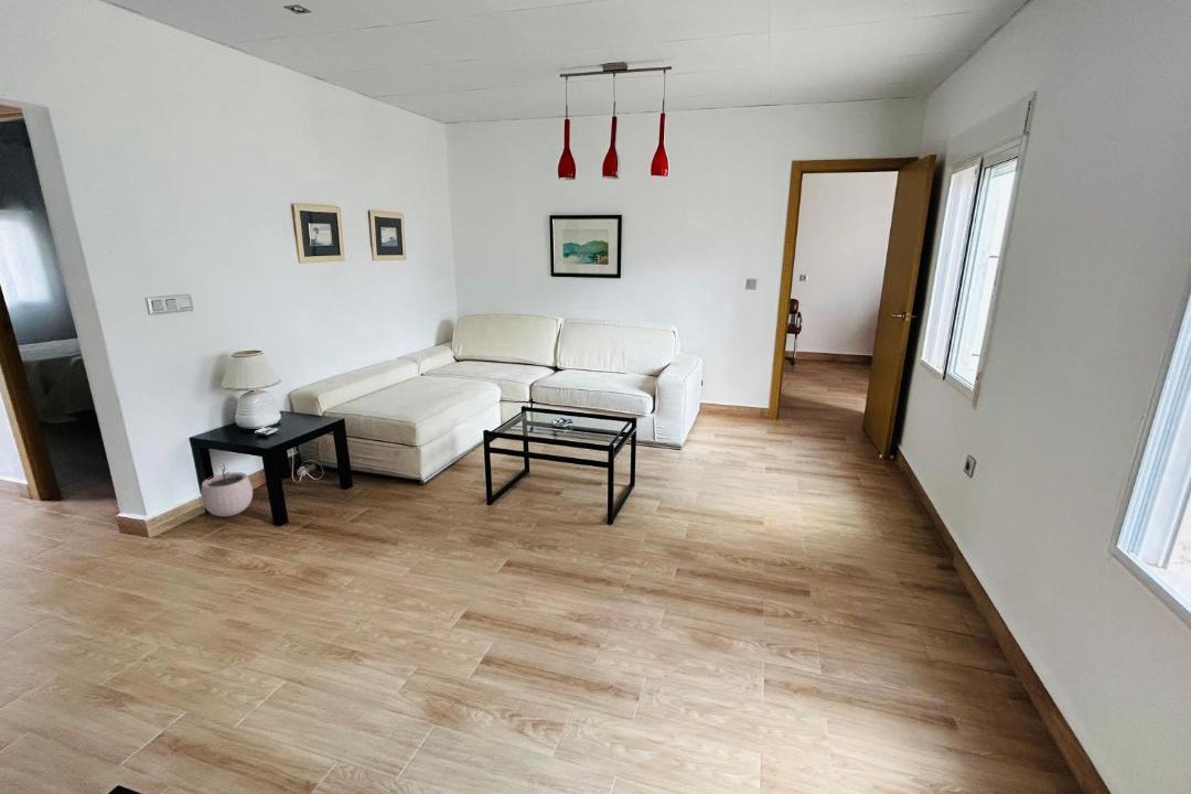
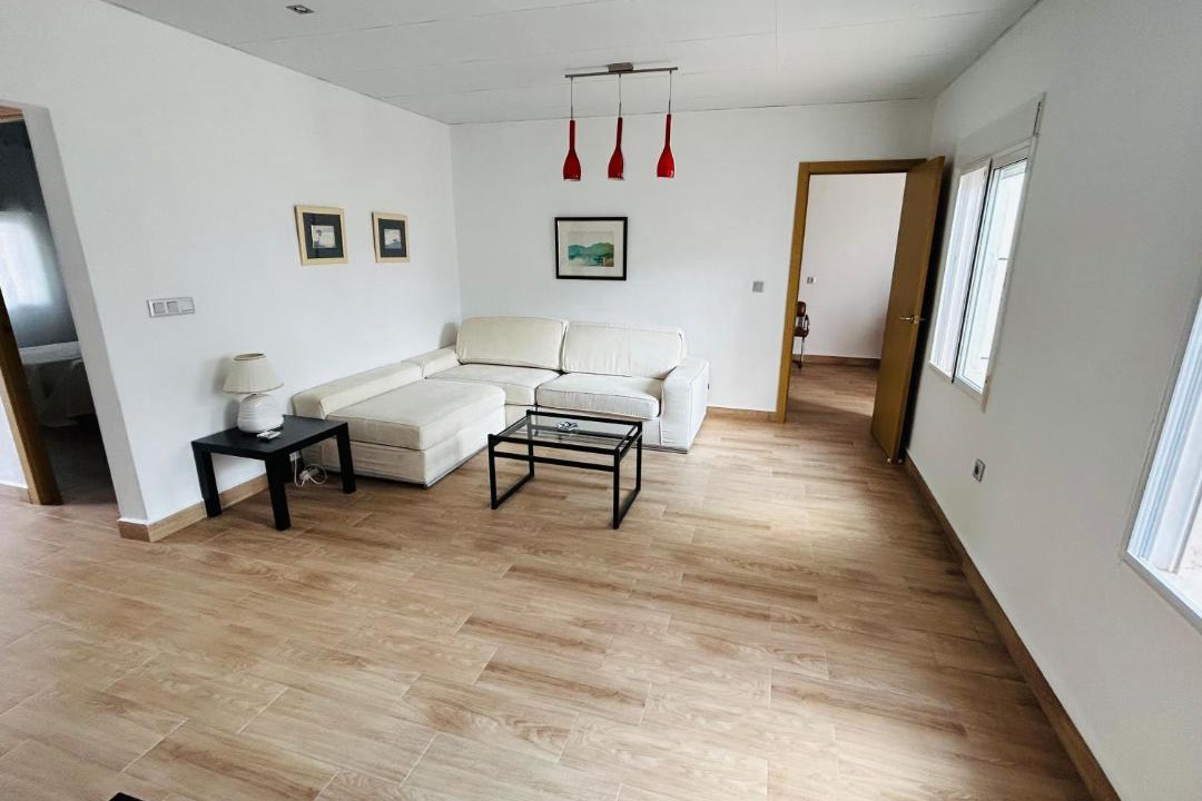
- plant pot (226, 489)
